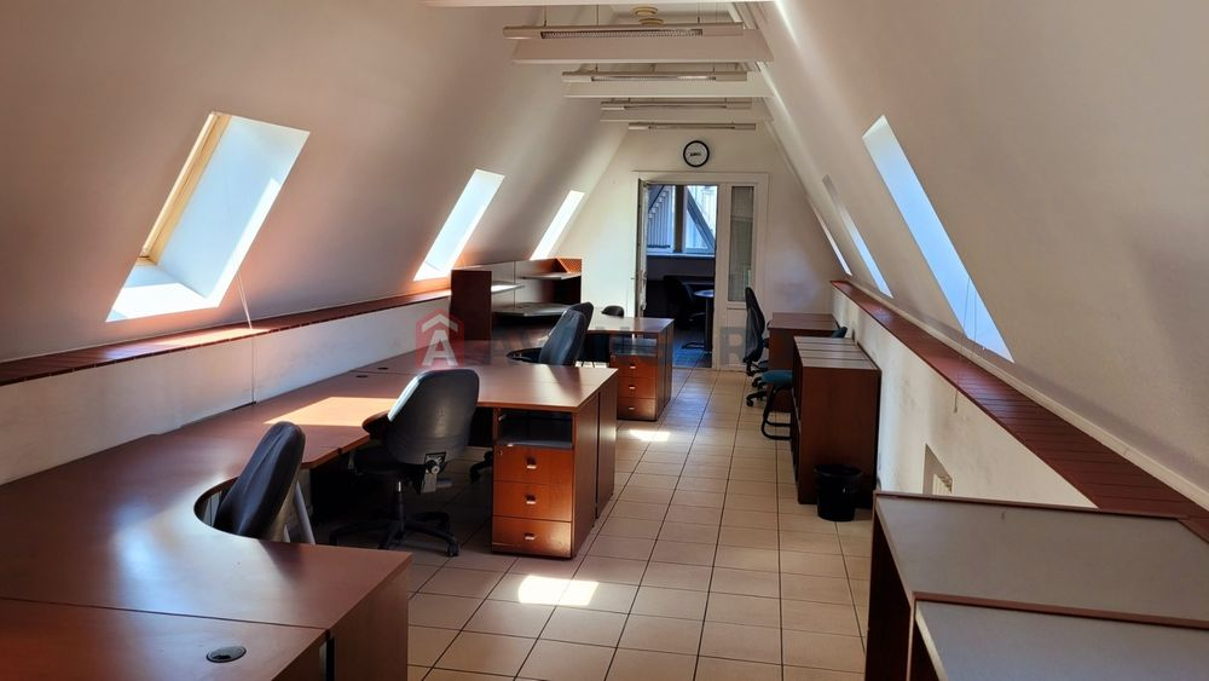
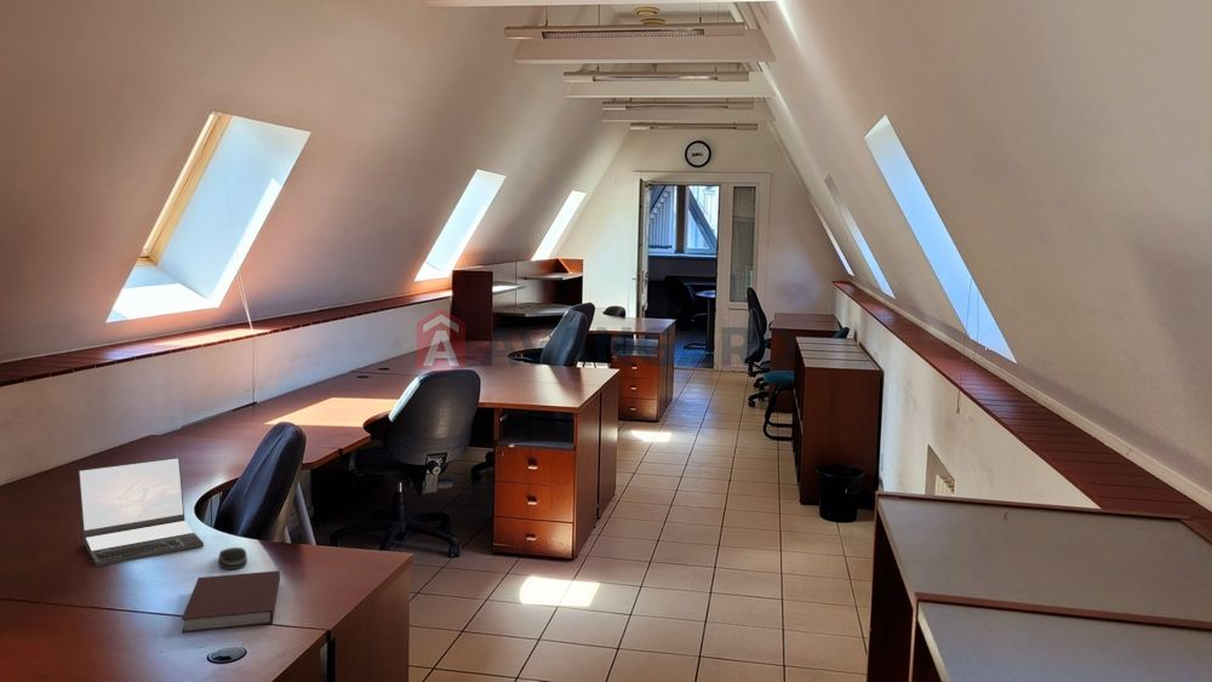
+ computer mouse (231, 555)
+ laptop (141, 508)
+ notebook (234, 598)
